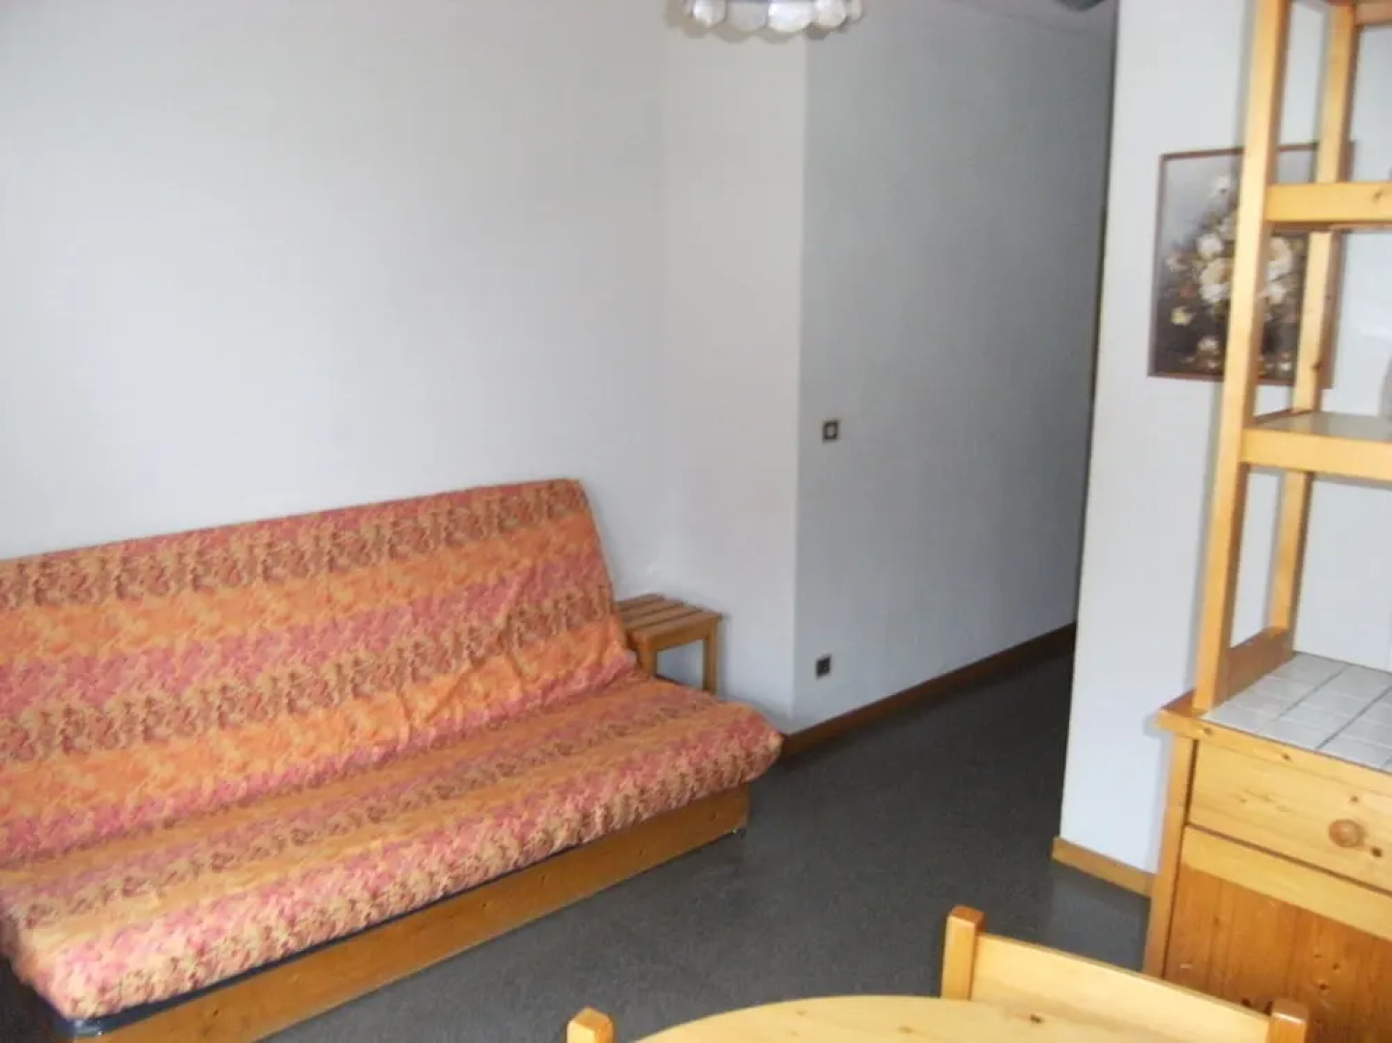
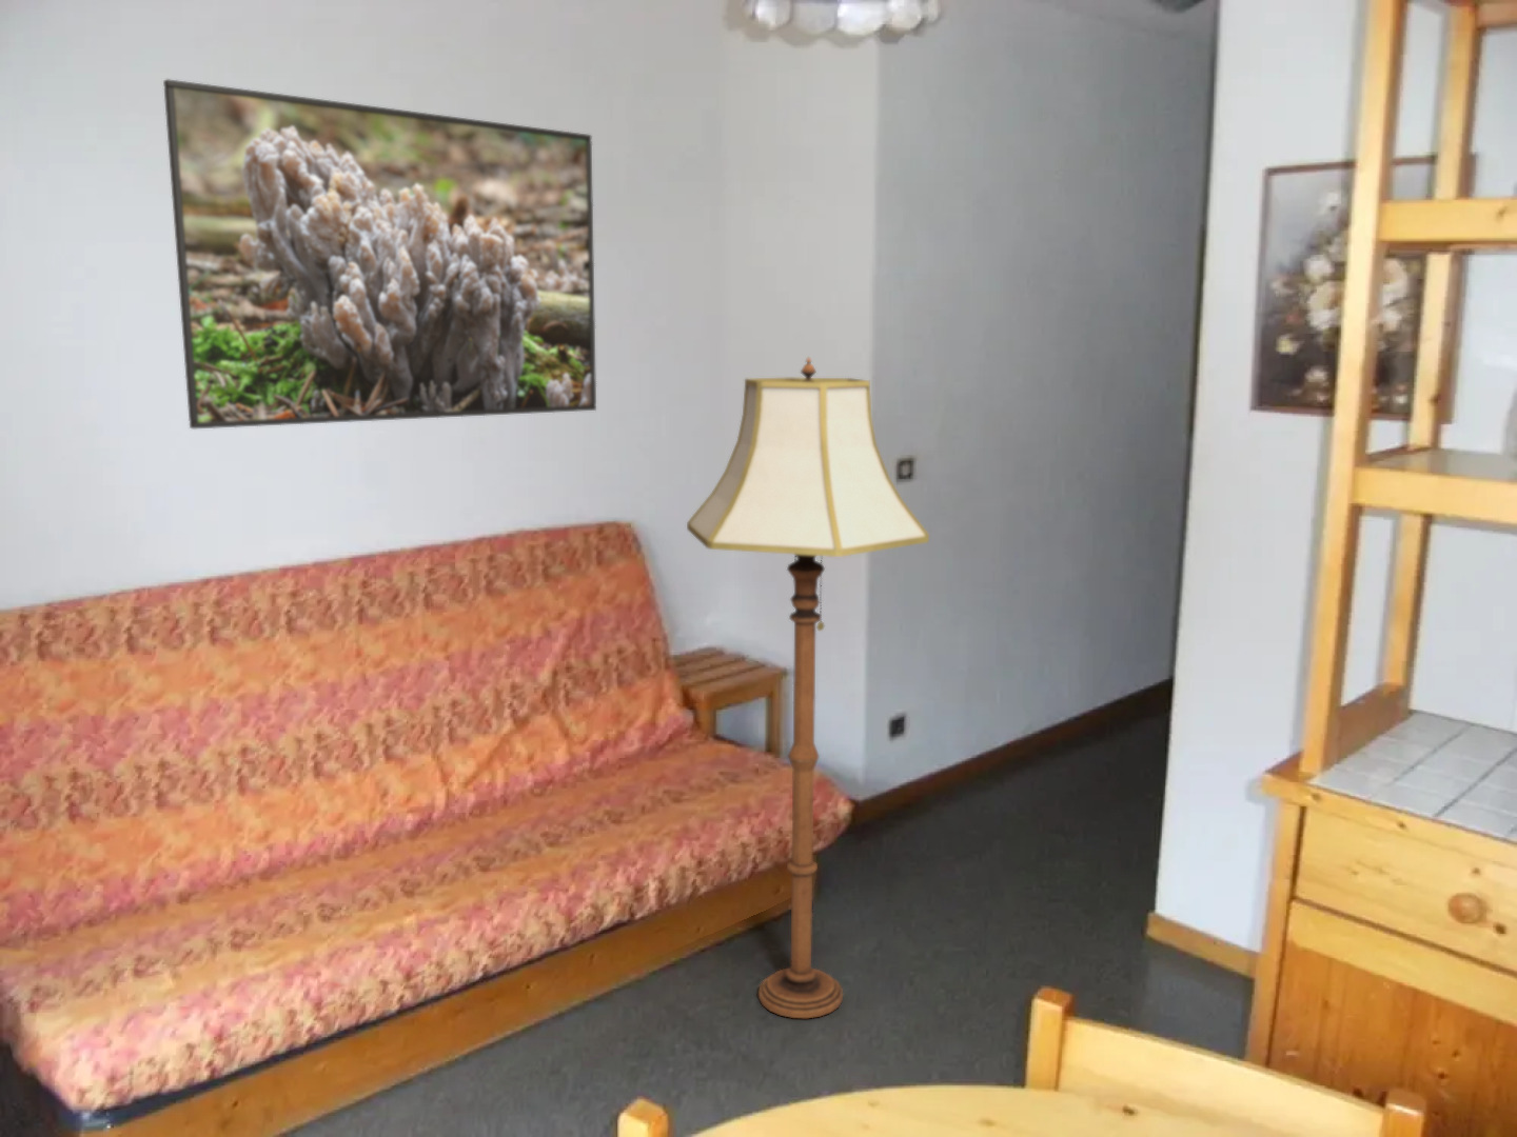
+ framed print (409, 268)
+ floor lamp (803, 690)
